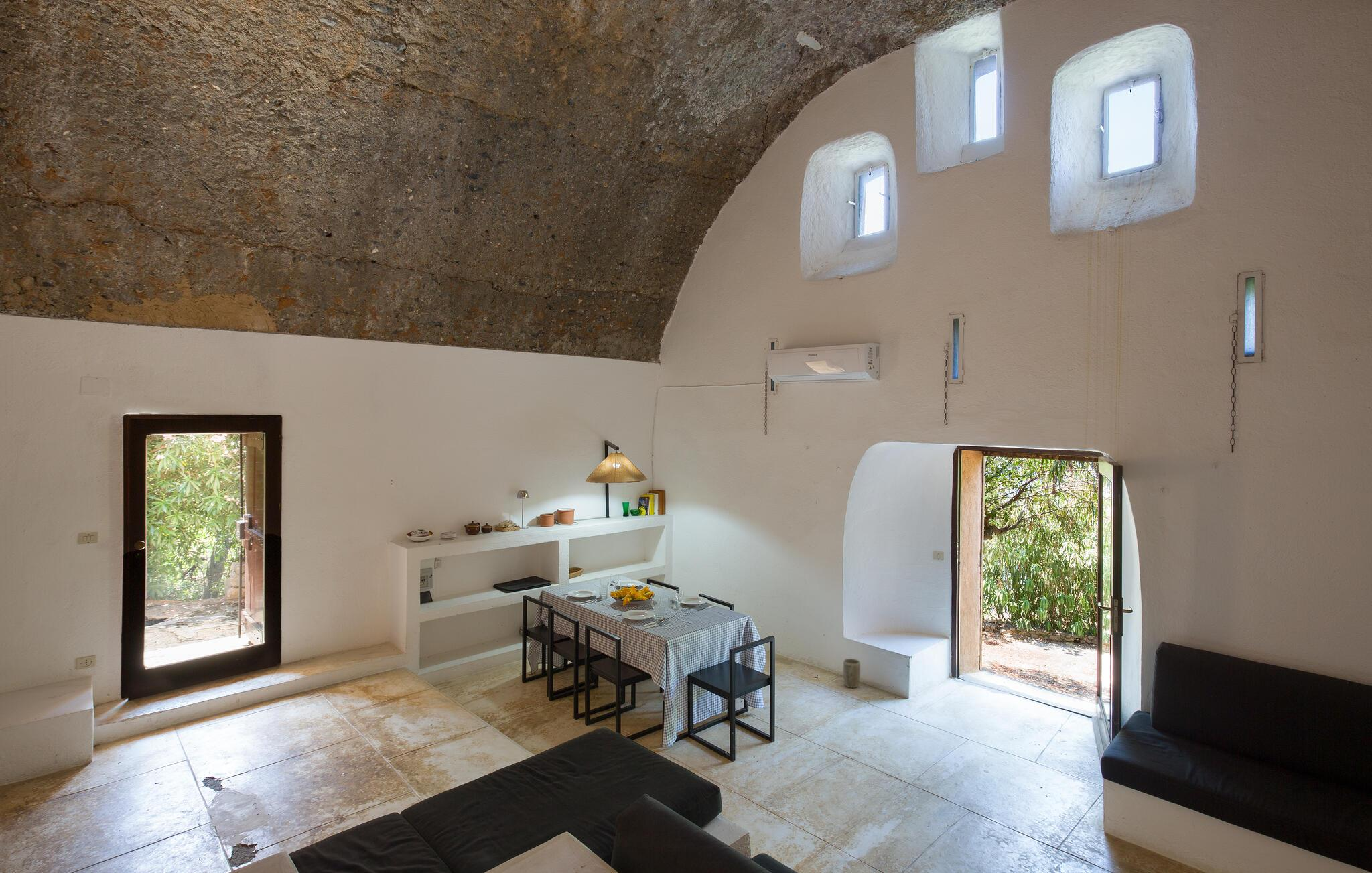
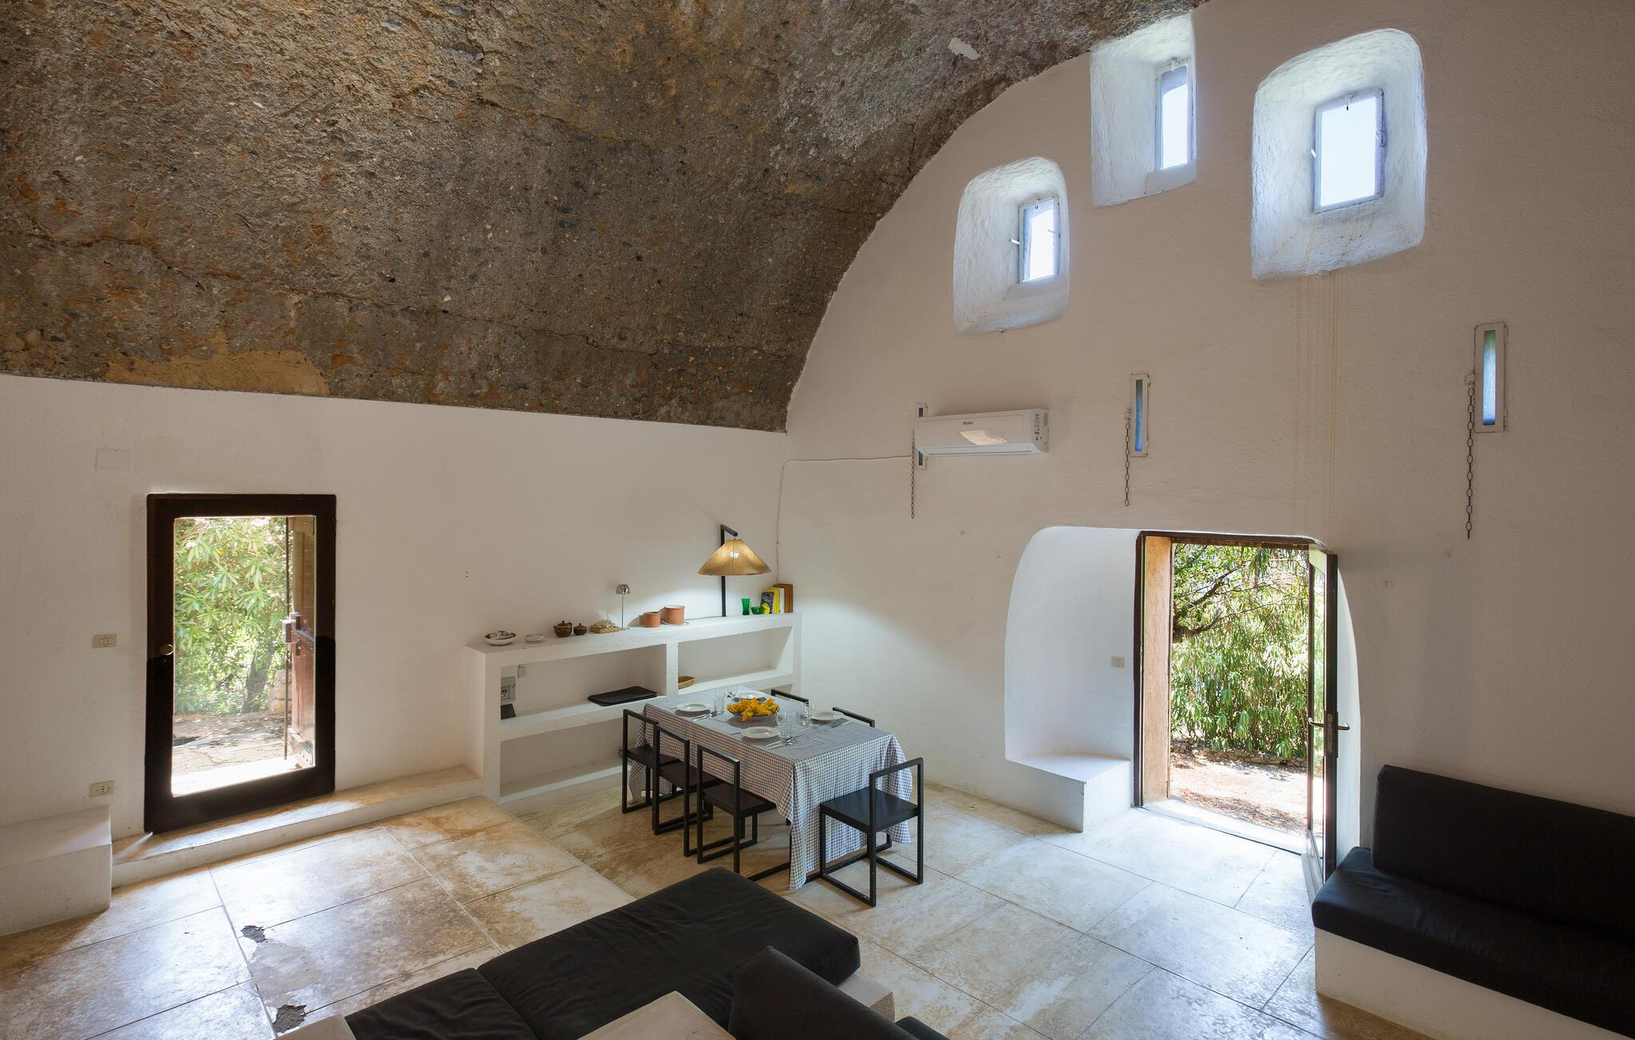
- plant pot (851, 673)
